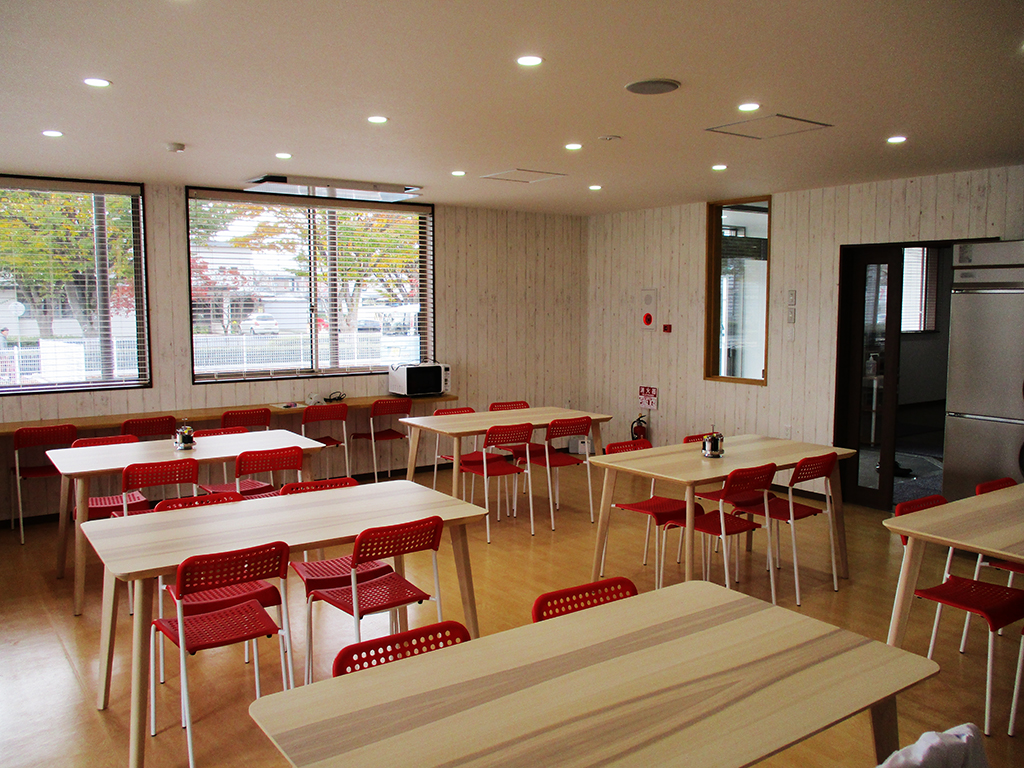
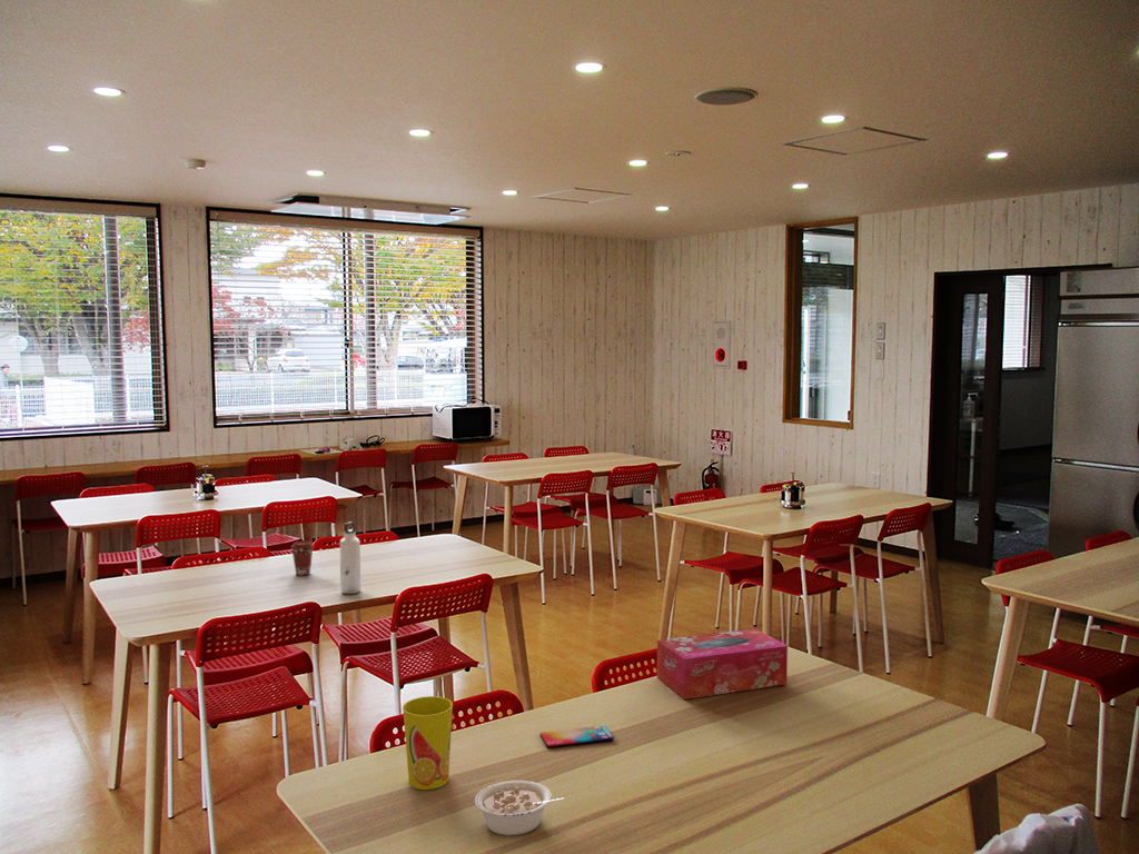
+ smartphone (576, 735)
+ water bottle (349, 557)
+ coffee cup (303, 558)
+ tissue box (721, 662)
+ cup (428, 743)
+ legume (516, 806)
